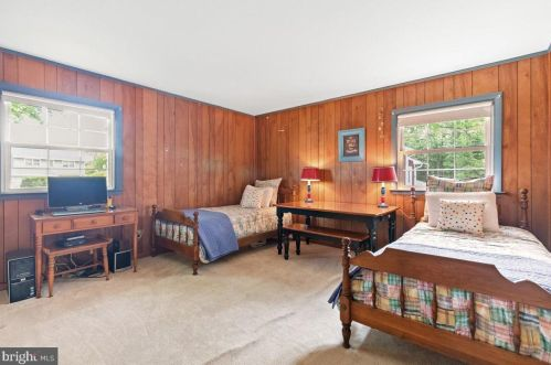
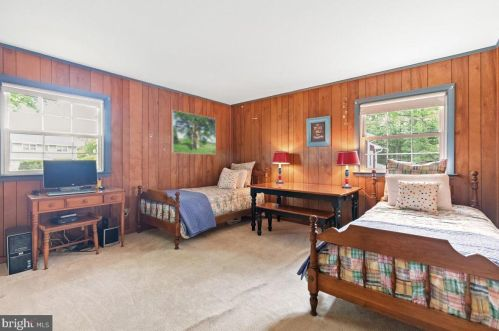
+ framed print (195, 134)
